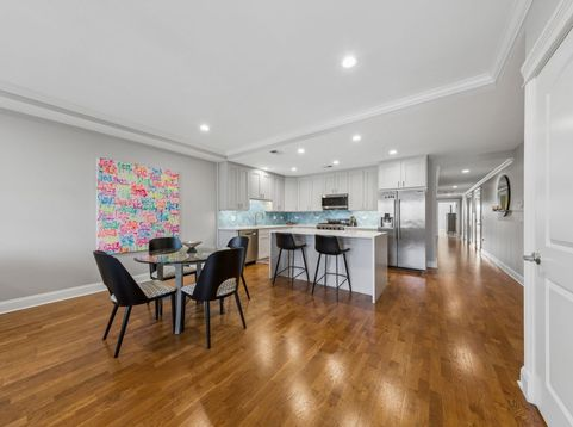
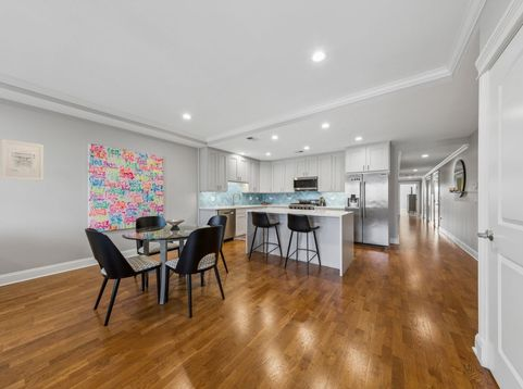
+ wall art (23, 161)
